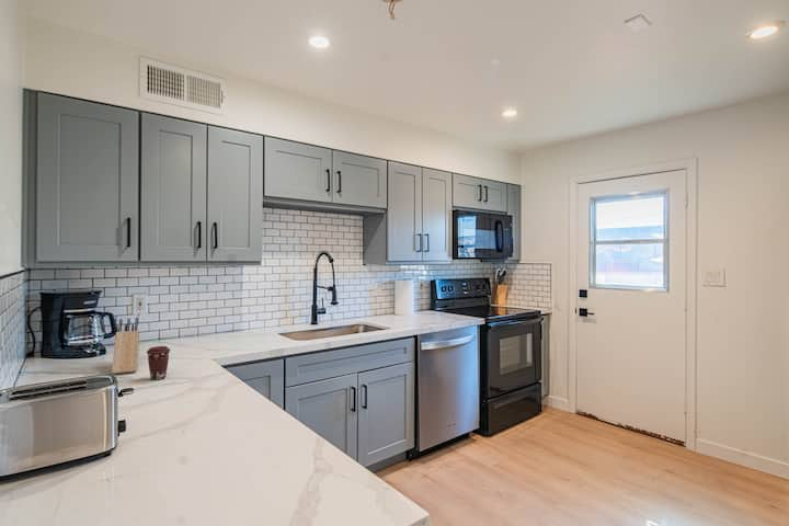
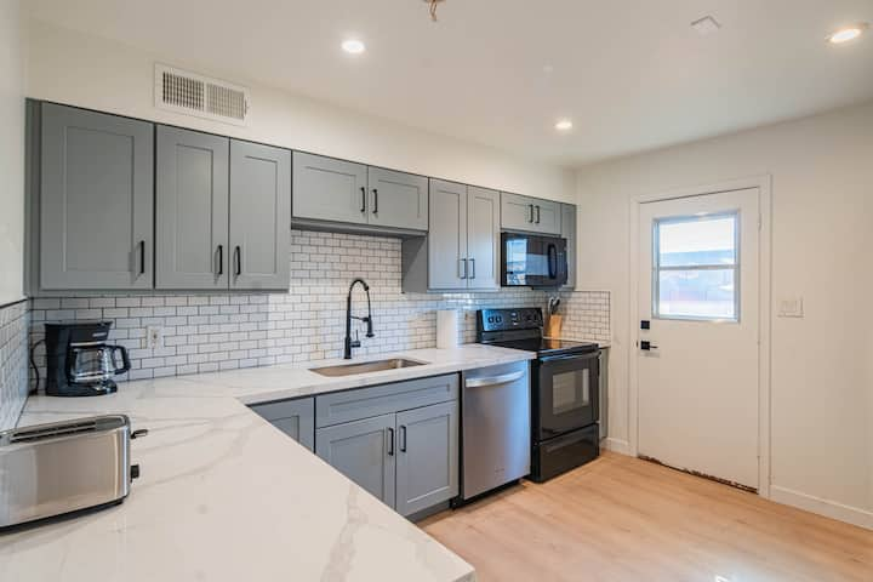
- coffee cup (158, 363)
- knife block (126, 343)
